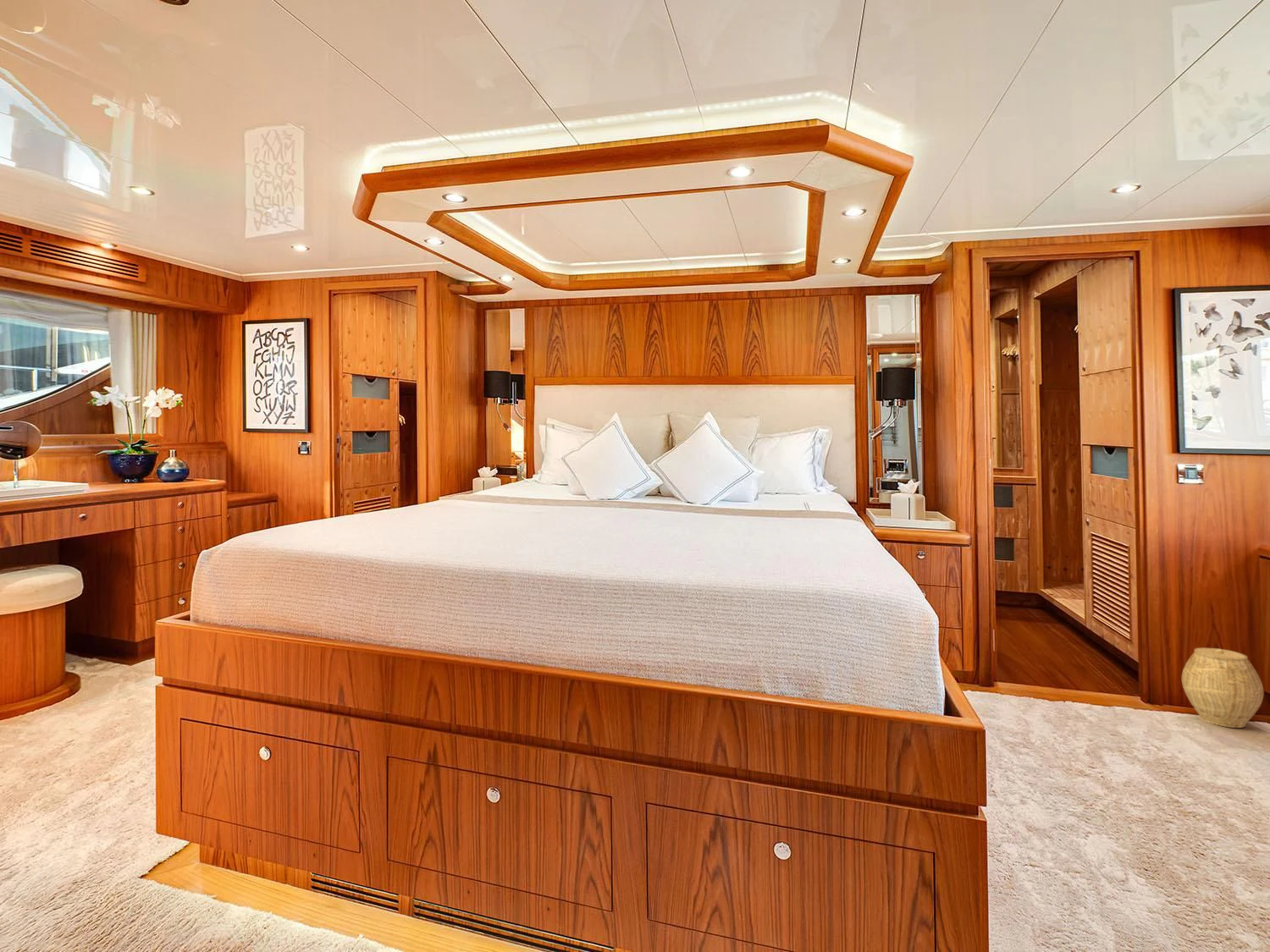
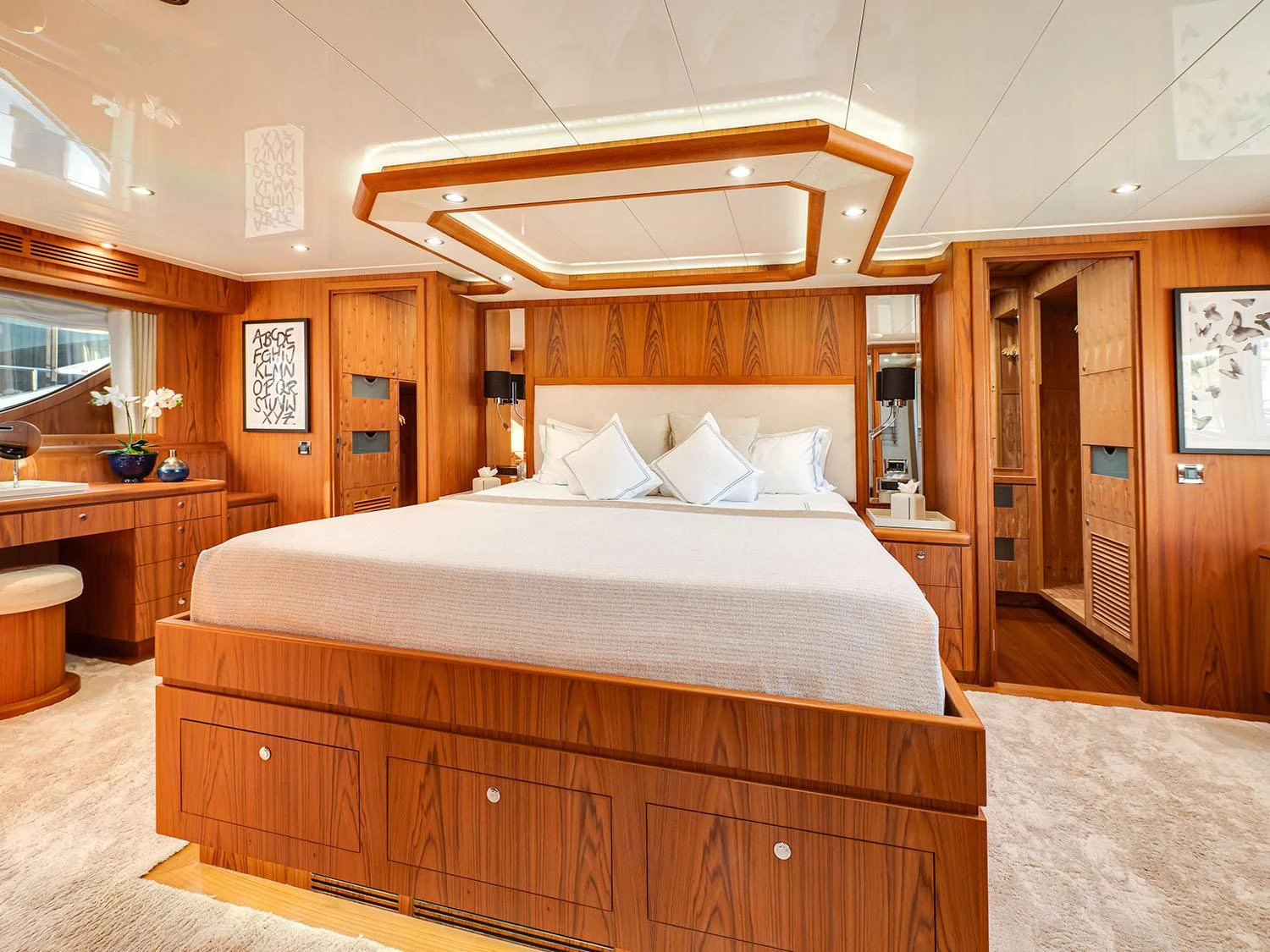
- woven basket (1221, 685)
